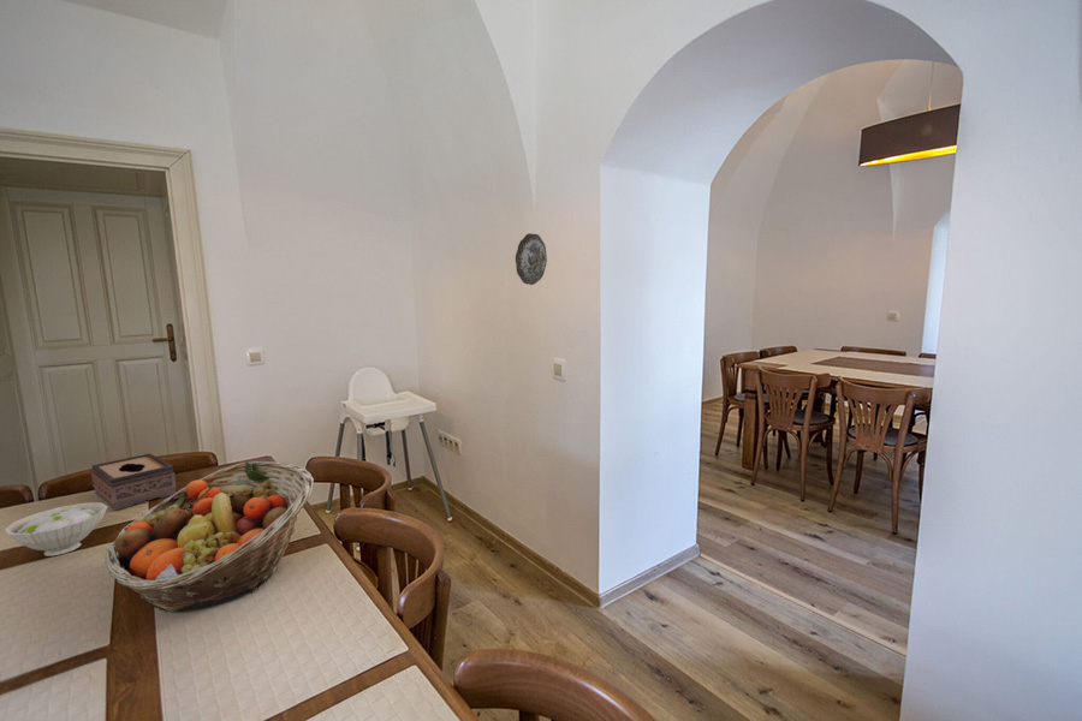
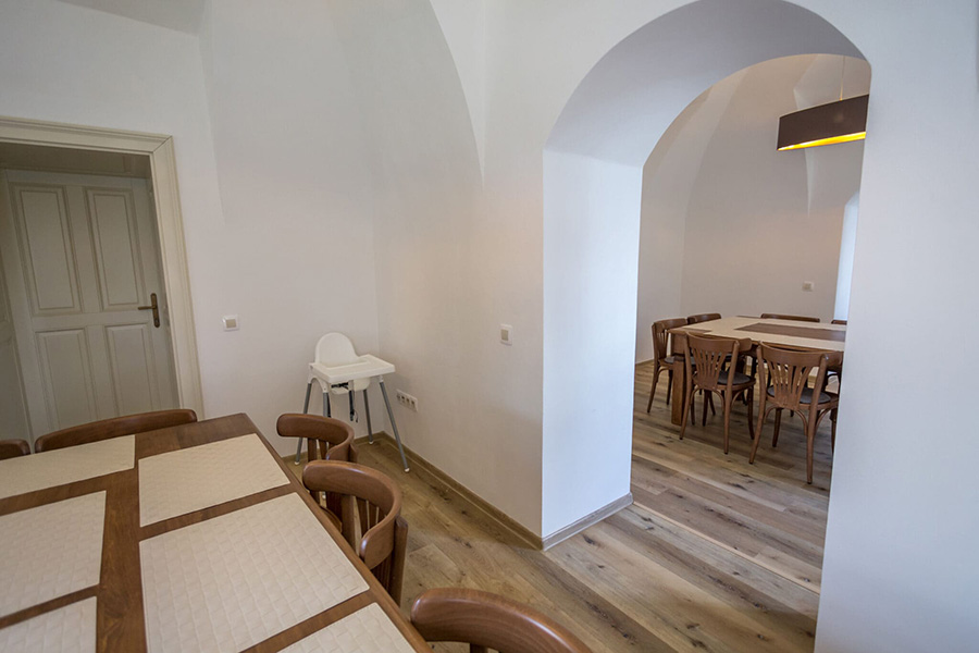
- bowl (60, 531)
- decorative plate (531, 258)
- tissue box (133, 479)
- fruit basket (219, 526)
